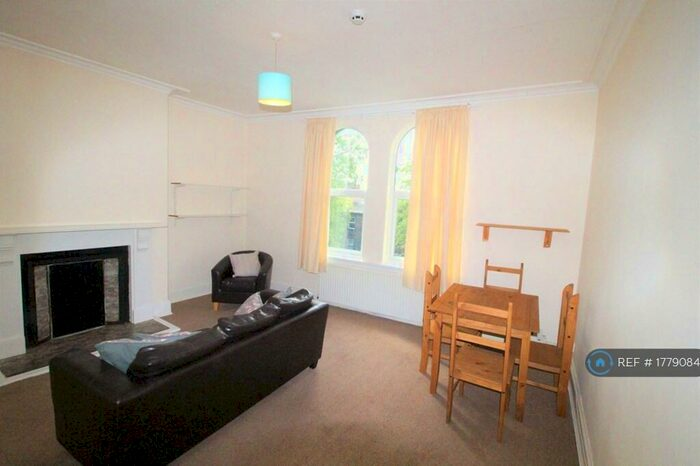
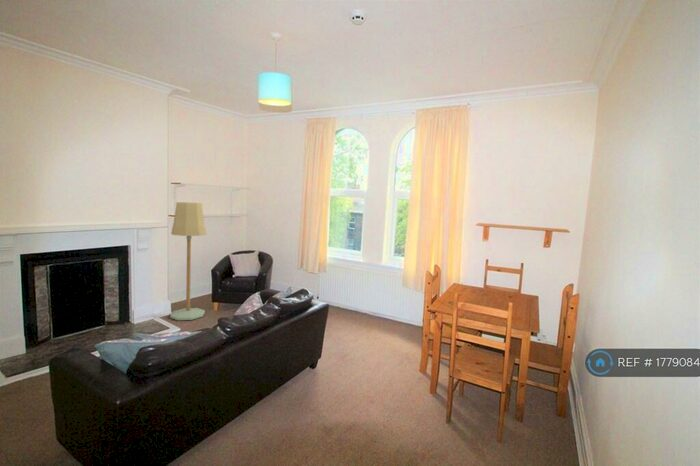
+ floor lamp (188, 259)
